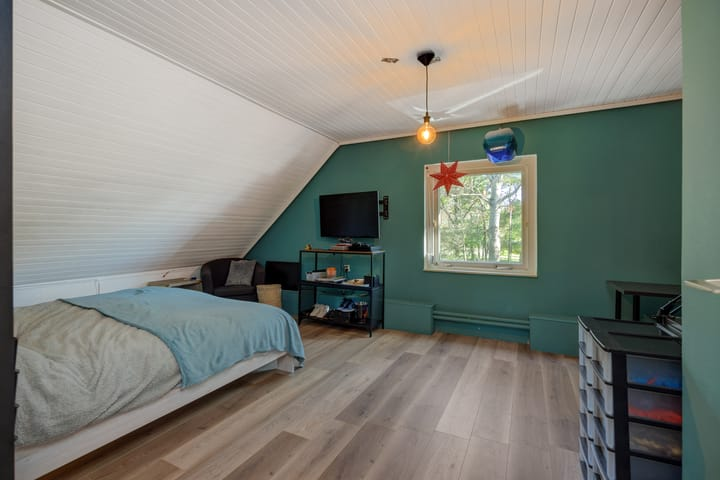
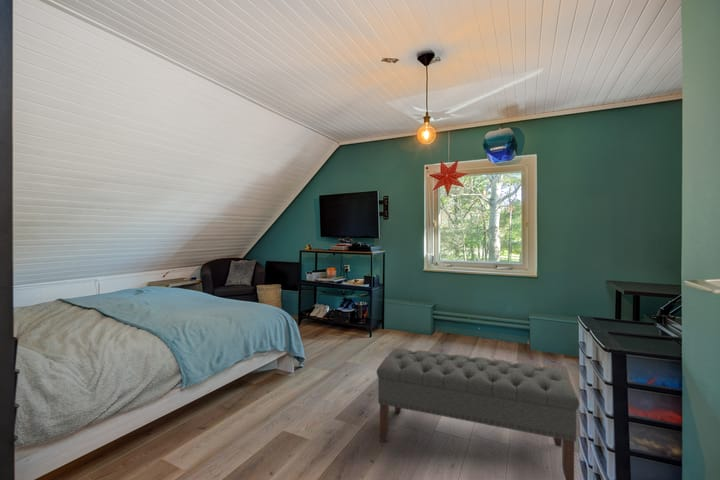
+ bench (469, 403)
